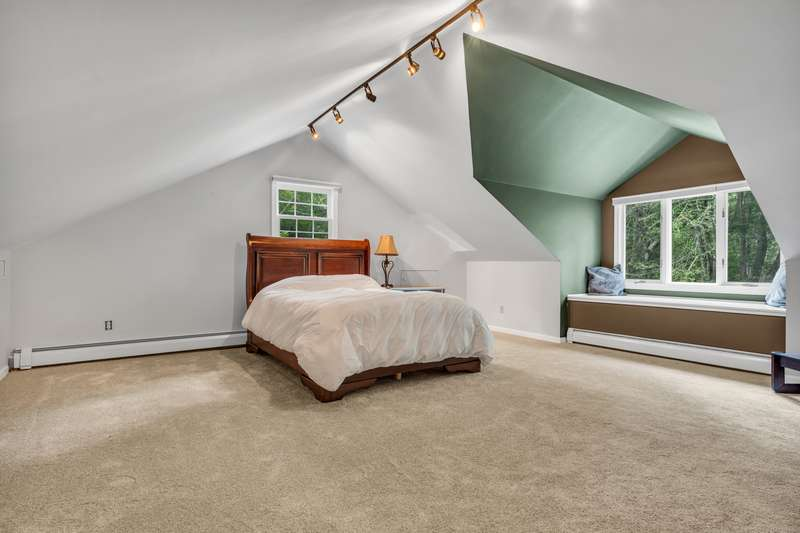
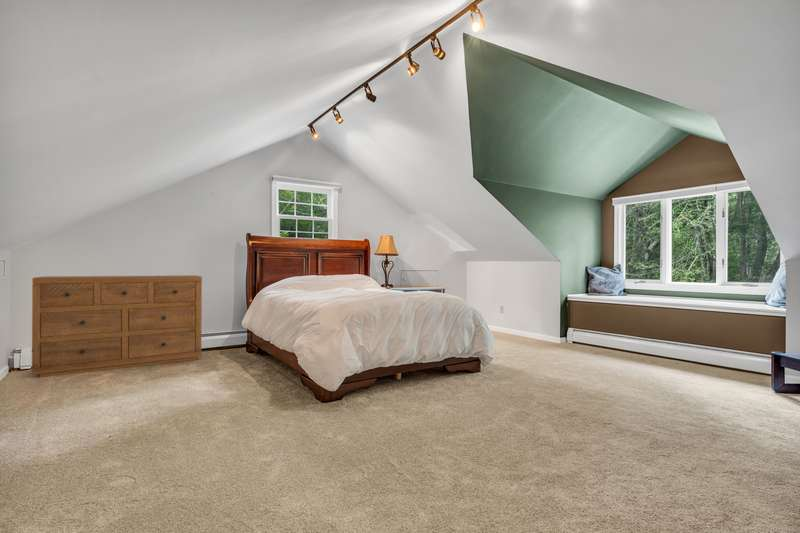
+ dresser (125, 319)
